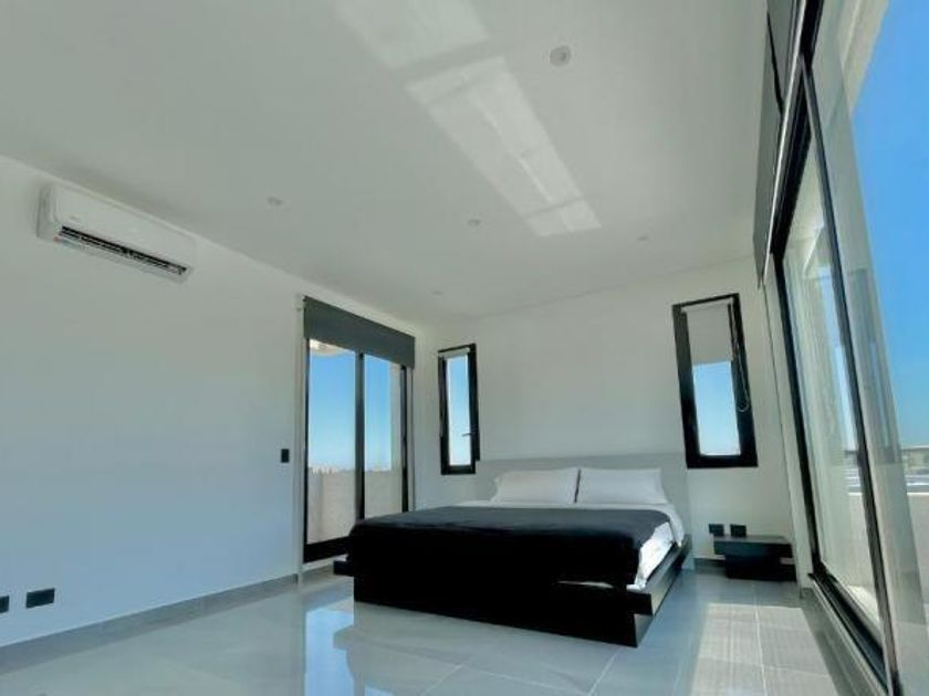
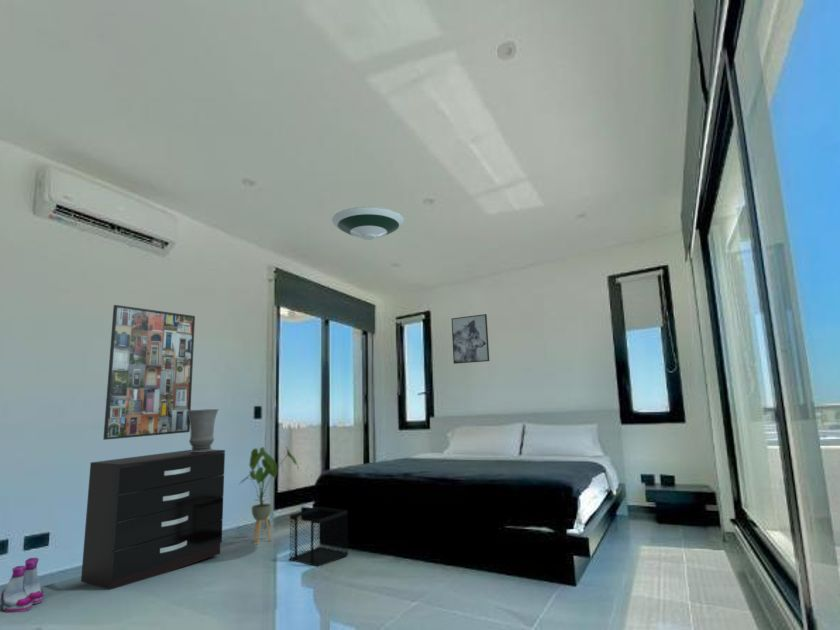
+ boots (25, 582)
+ house plant (263, 492)
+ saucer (368, 229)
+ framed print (153, 371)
+ wall art (469, 339)
+ vase (202, 430)
+ wastebasket (319, 535)
+ dresser (161, 511)
